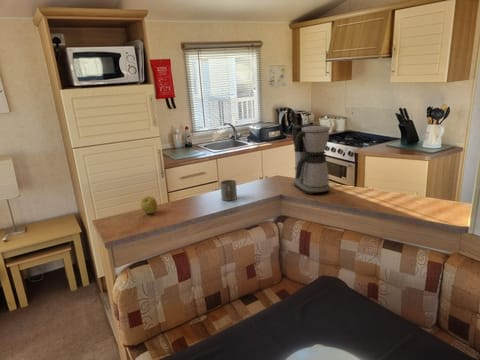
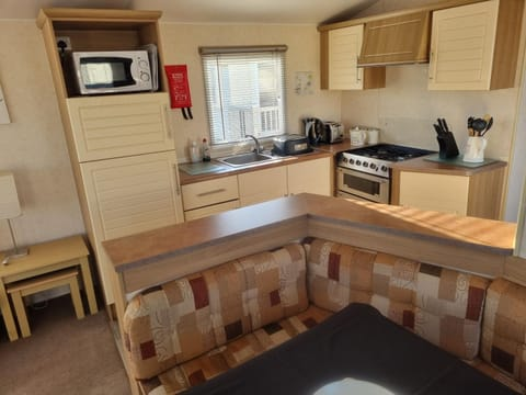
- apple (149, 205)
- coffee maker (307, 157)
- mug (228, 191)
